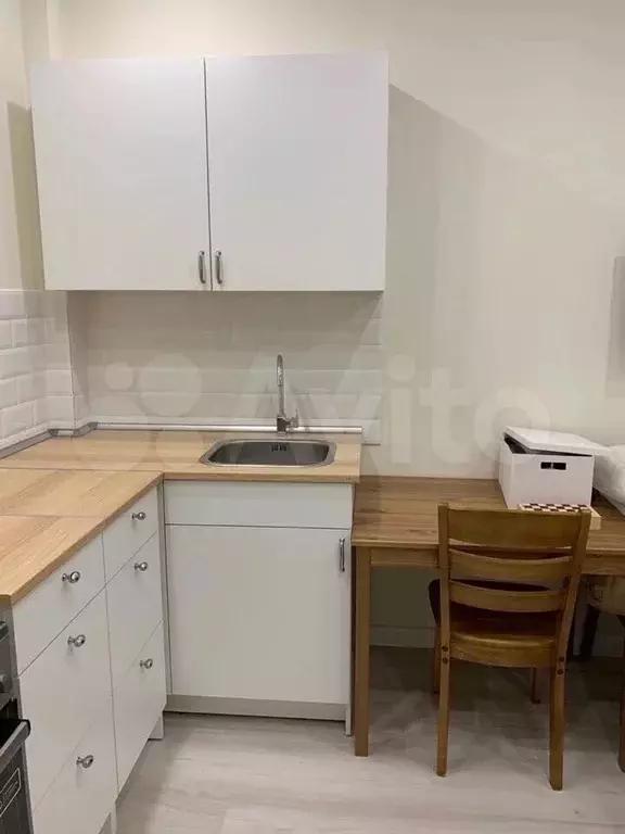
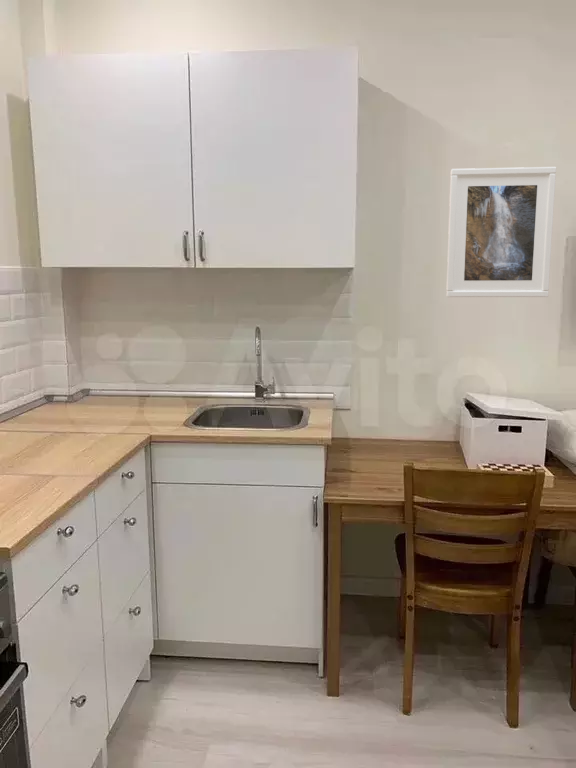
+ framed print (499, 233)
